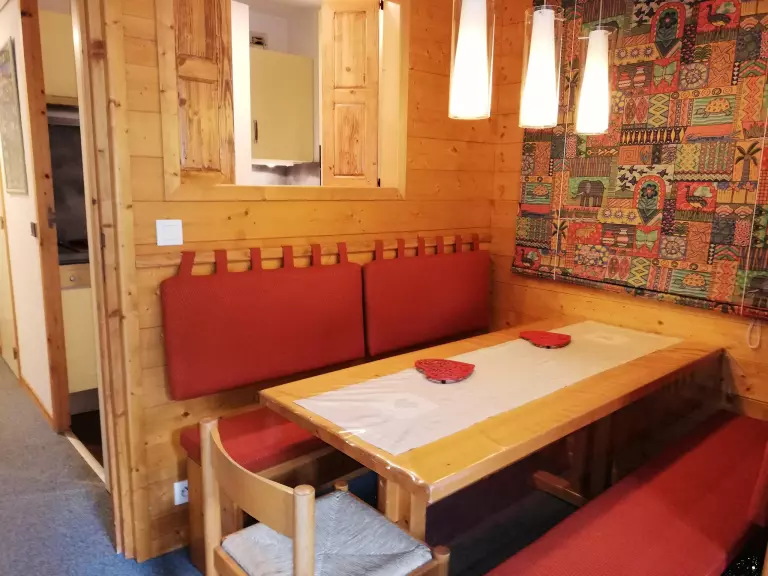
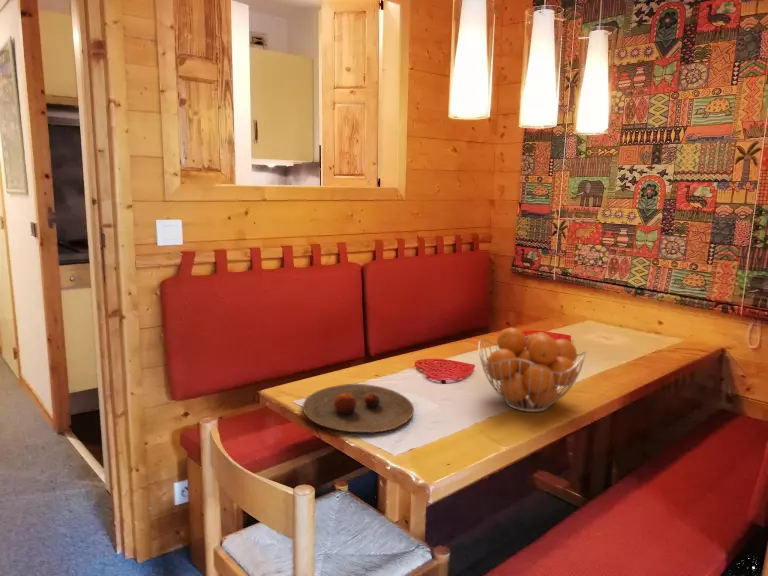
+ plate (358, 401)
+ fruit basket (529, 368)
